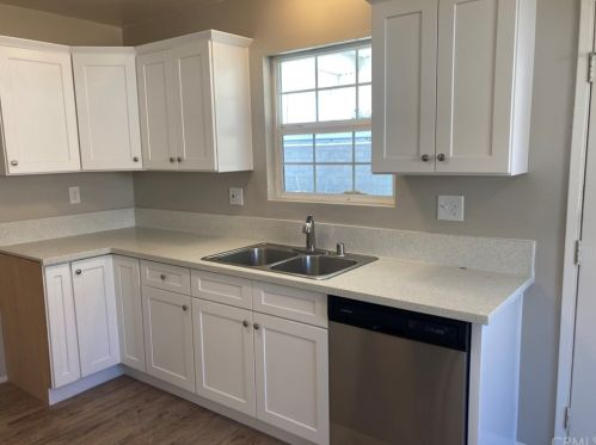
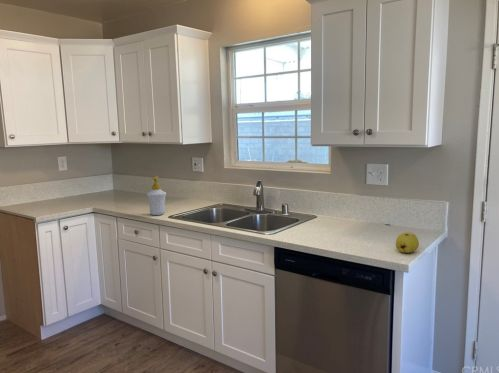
+ fruit (407, 241)
+ soap bottle (156, 195)
